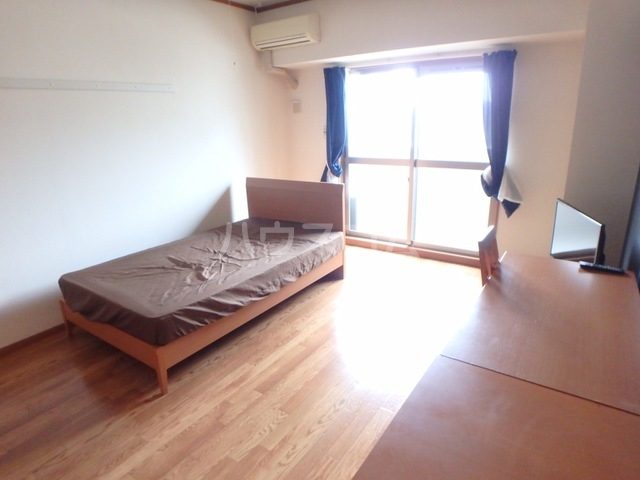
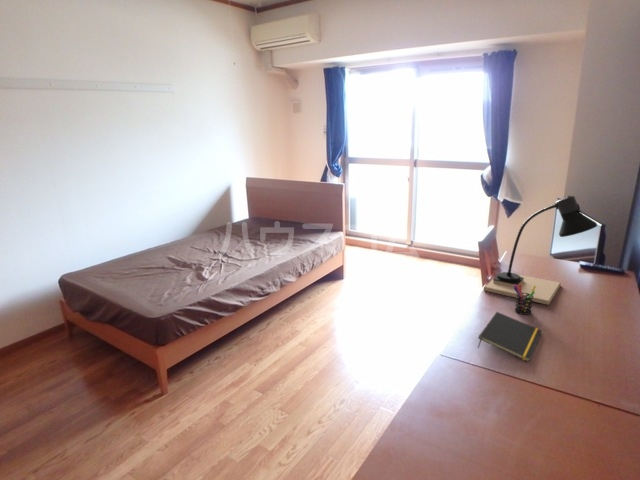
+ desk lamp (559, 234)
+ pen holder (525, 298)
+ notepad (511, 334)
